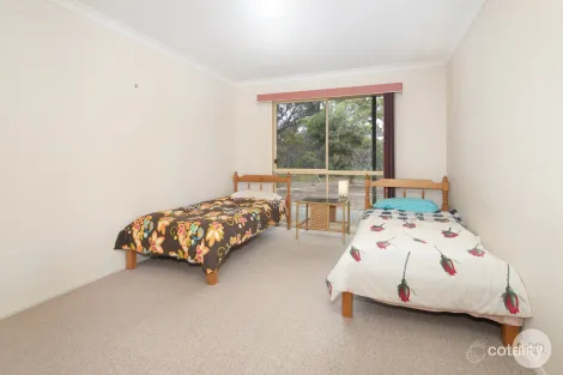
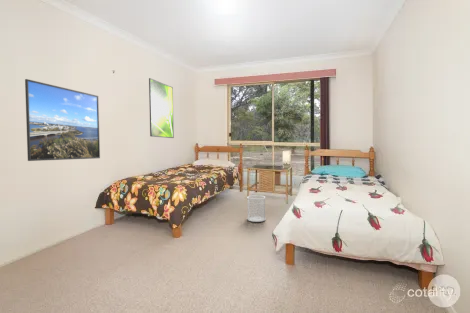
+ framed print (67, 124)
+ wastebasket (256, 208)
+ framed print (162, 110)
